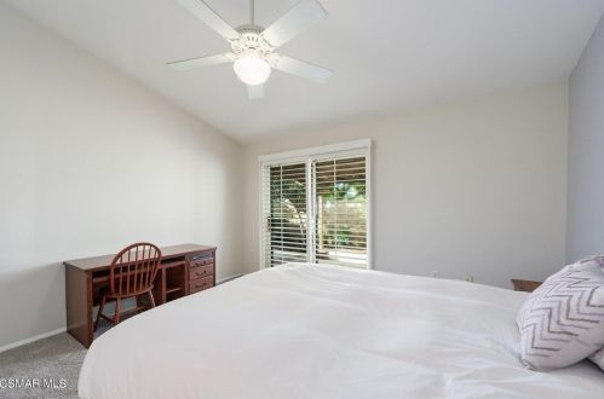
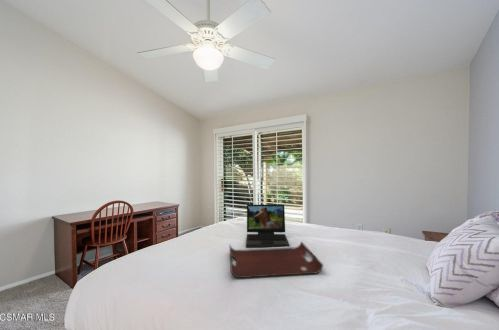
+ laptop (266, 223)
+ serving tray (271, 257)
